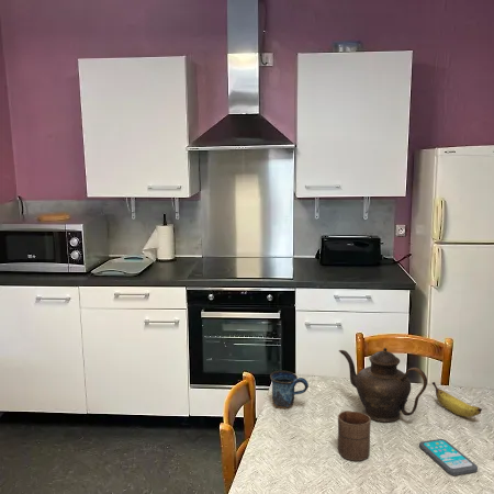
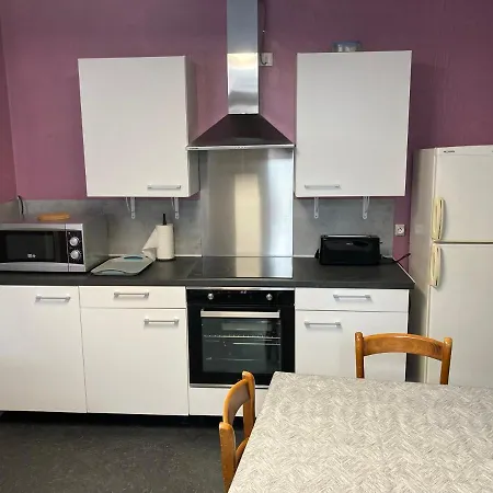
- cup (352, 434)
- smartphone (447, 456)
- mug (287, 391)
- banana (454, 402)
- teapot (380, 379)
